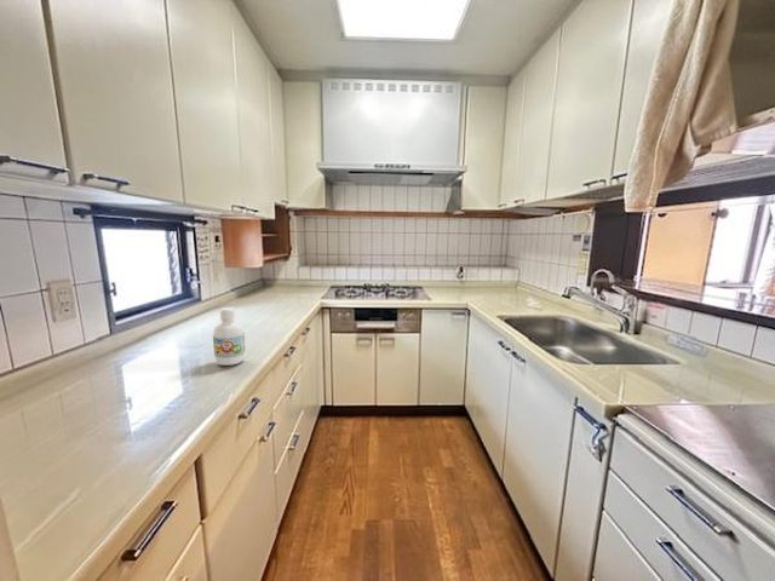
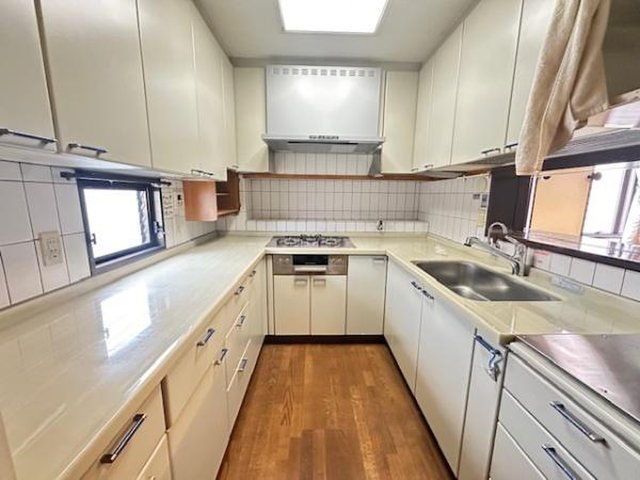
- bottle (229, 335)
